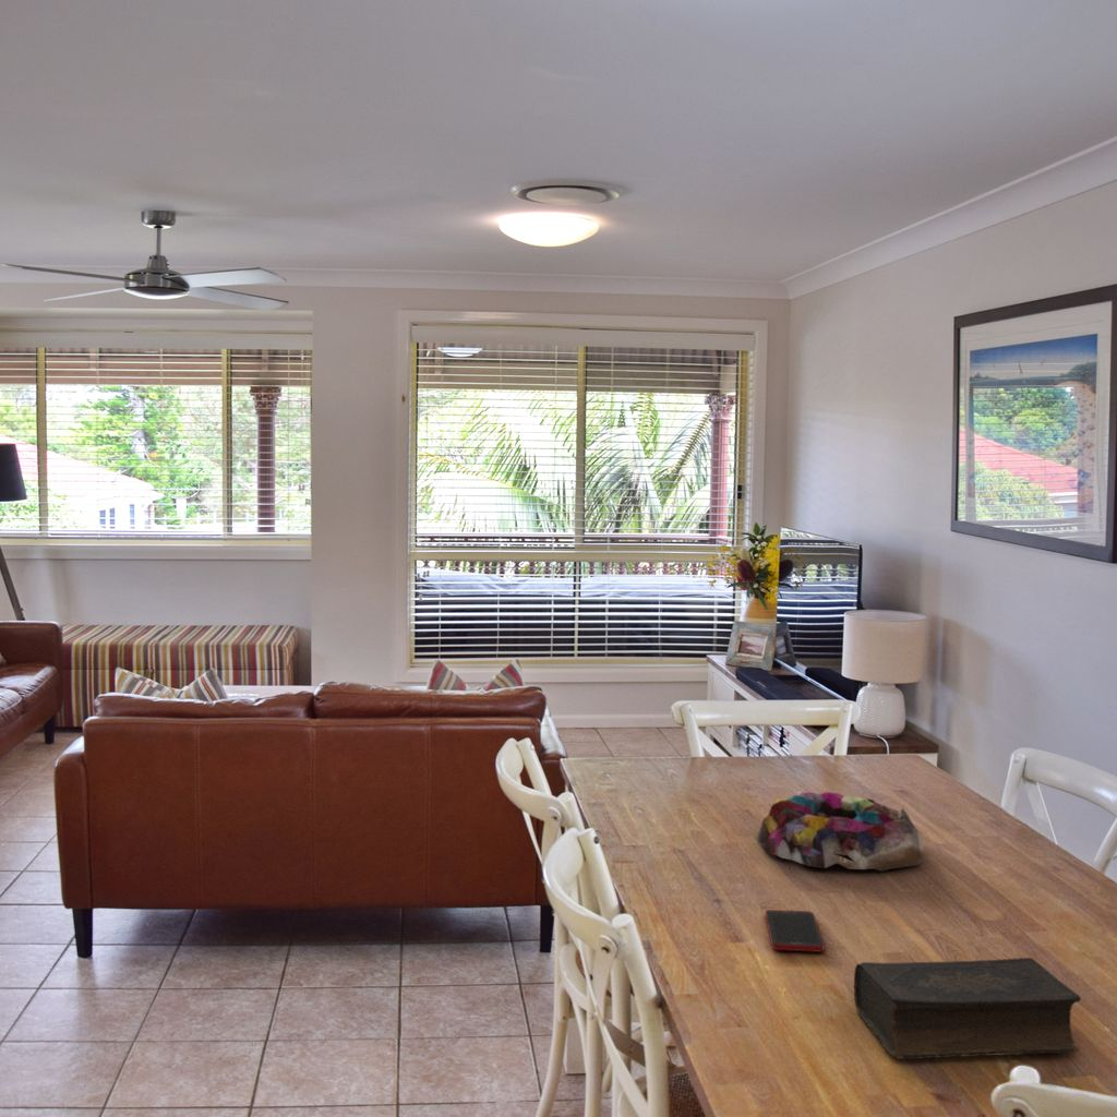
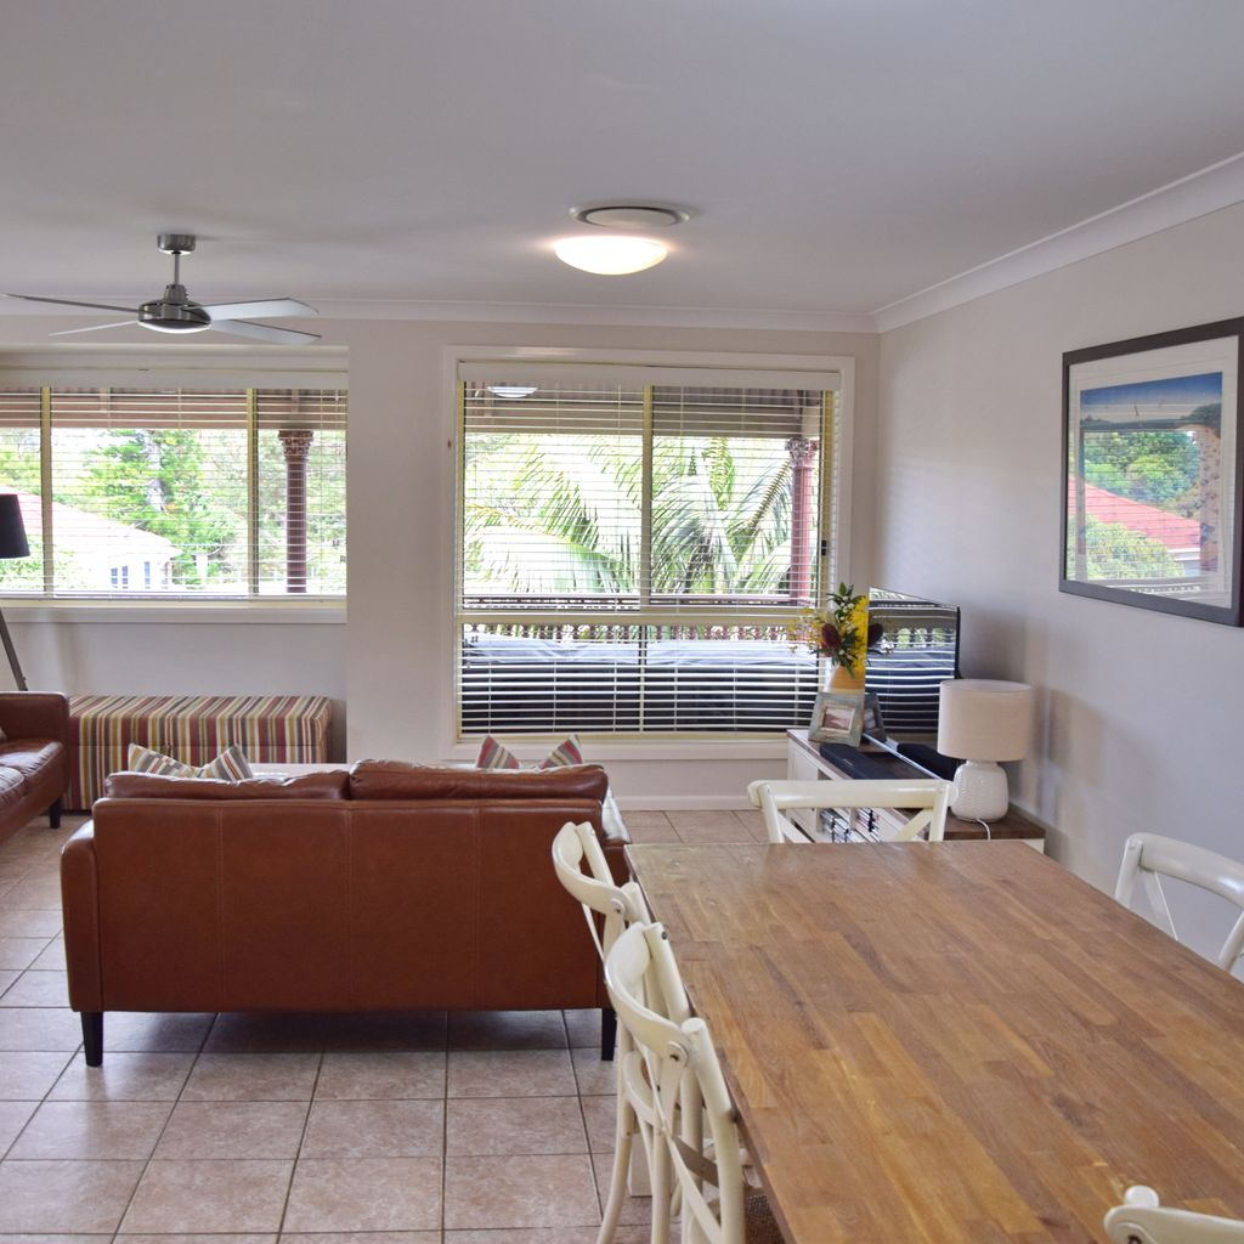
- book (963, 1002)
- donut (841, 822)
- cell phone (793, 929)
